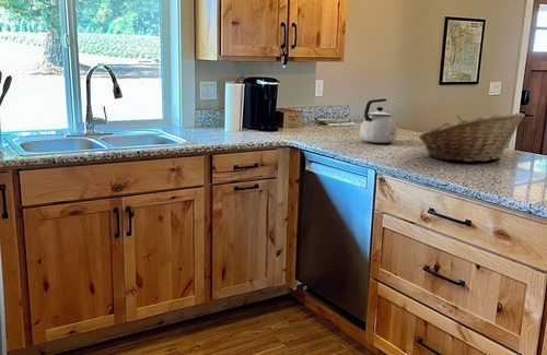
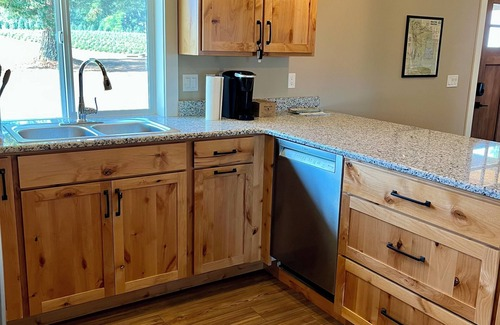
- fruit basket (470, 133)
- kettle (379, 120)
